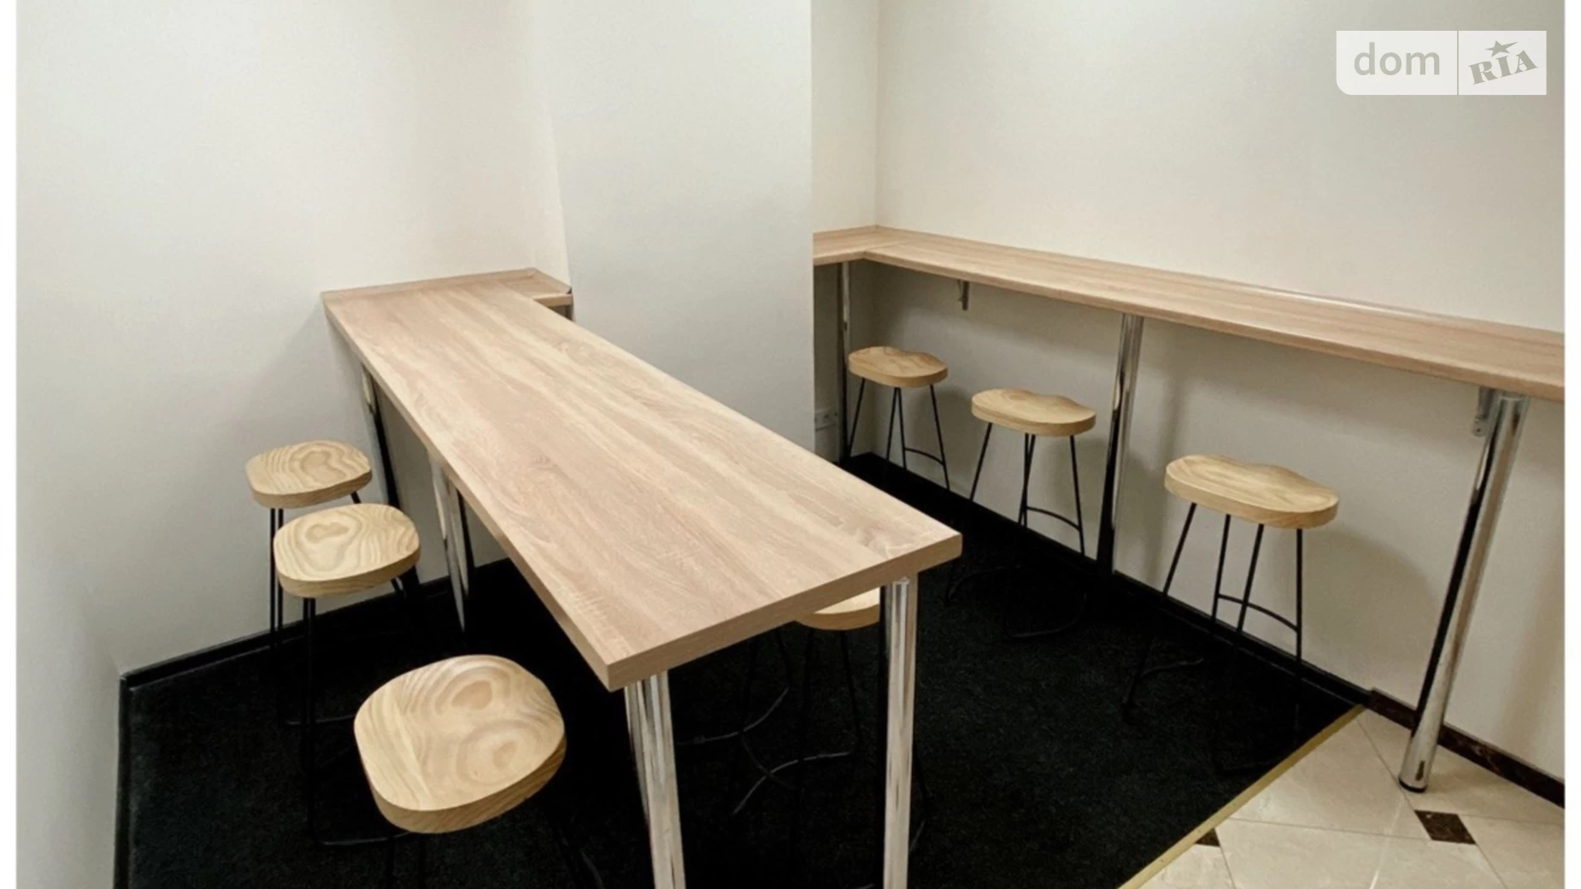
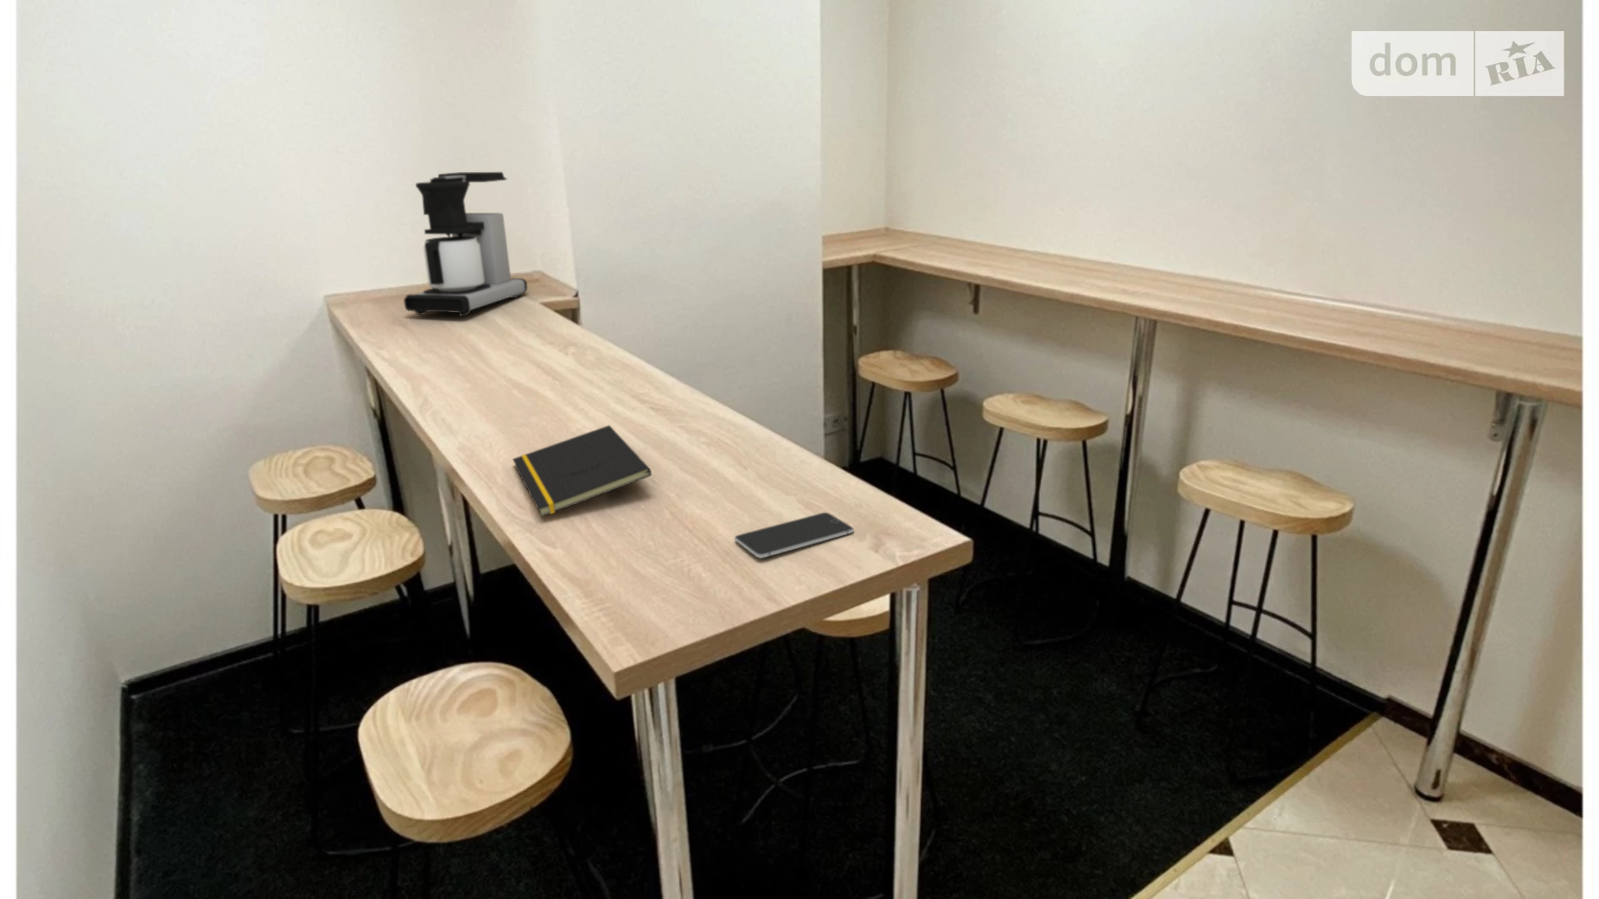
+ coffee maker (461, 241)
+ smartphone (794, 533)
+ notepad (579, 467)
